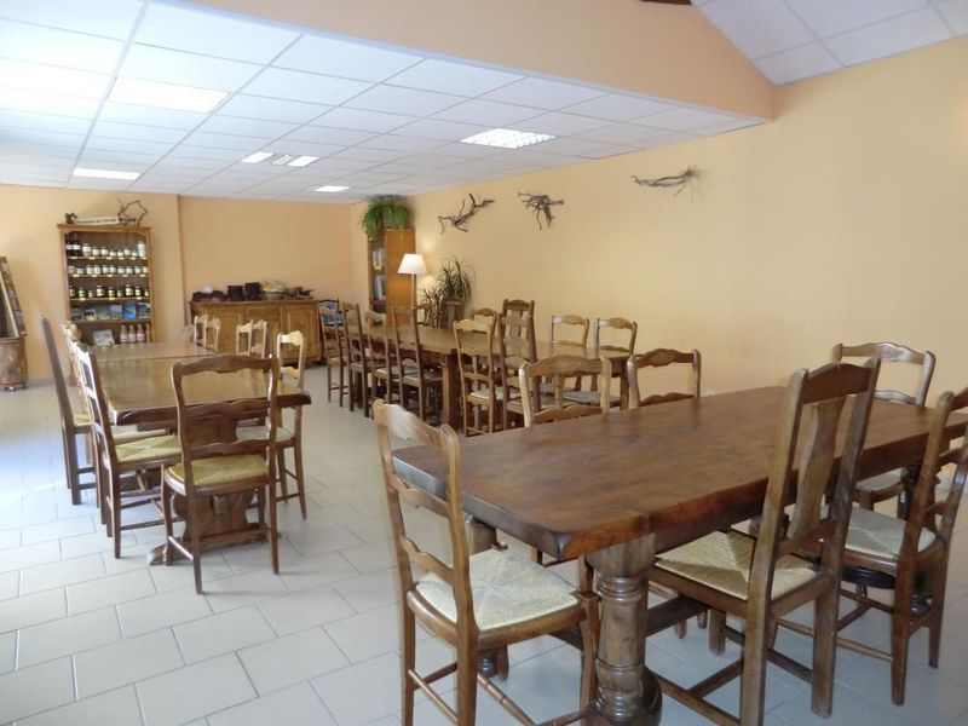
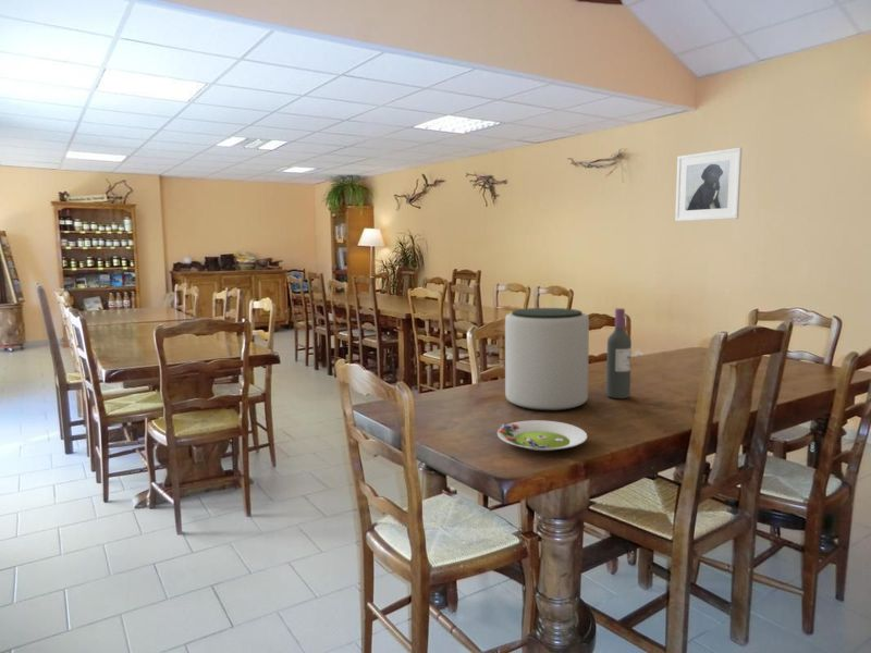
+ plant pot (545, 357)
+ salad plate (541, 435)
+ wine bottle (618, 353)
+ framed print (707, 186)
